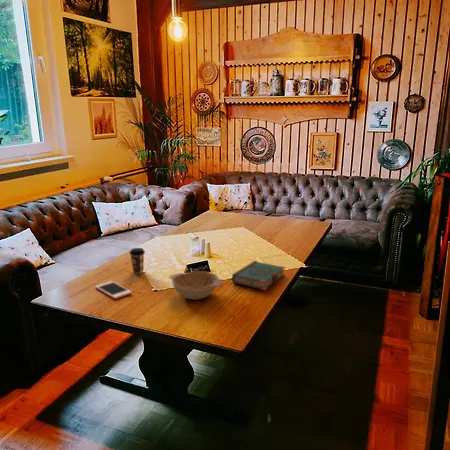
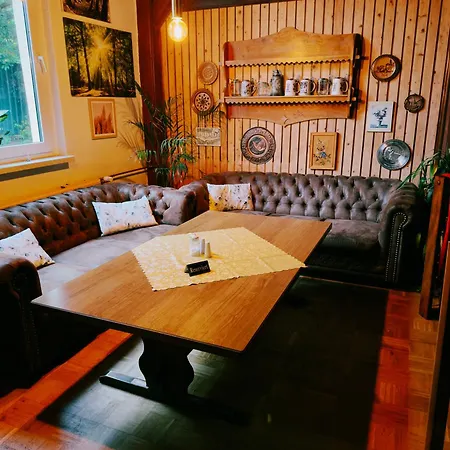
- decorative bowl (195, 286)
- coffee cup (137, 260)
- book (258, 275)
- cell phone (113, 289)
